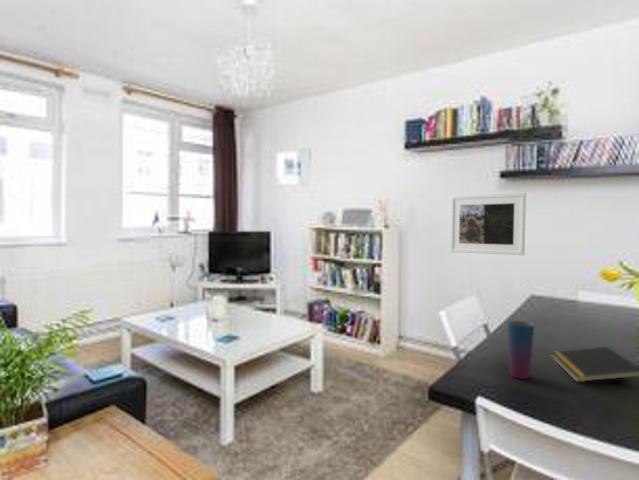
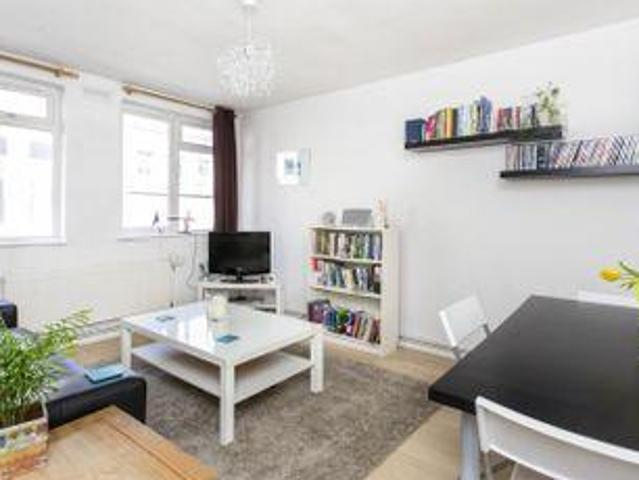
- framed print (485, 224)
- cup (520, 349)
- notepad (592, 362)
